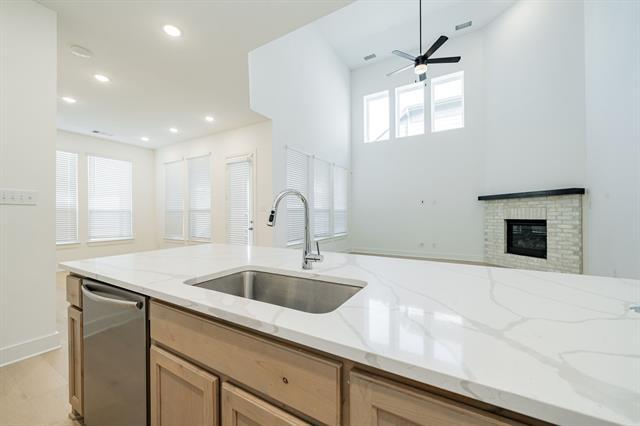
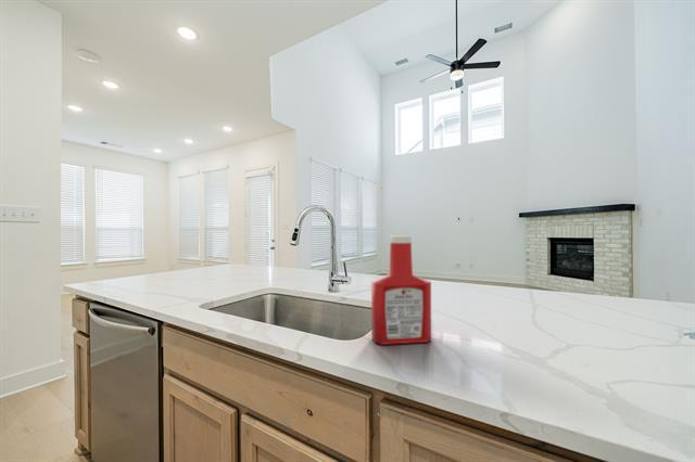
+ soap bottle (401, 286)
